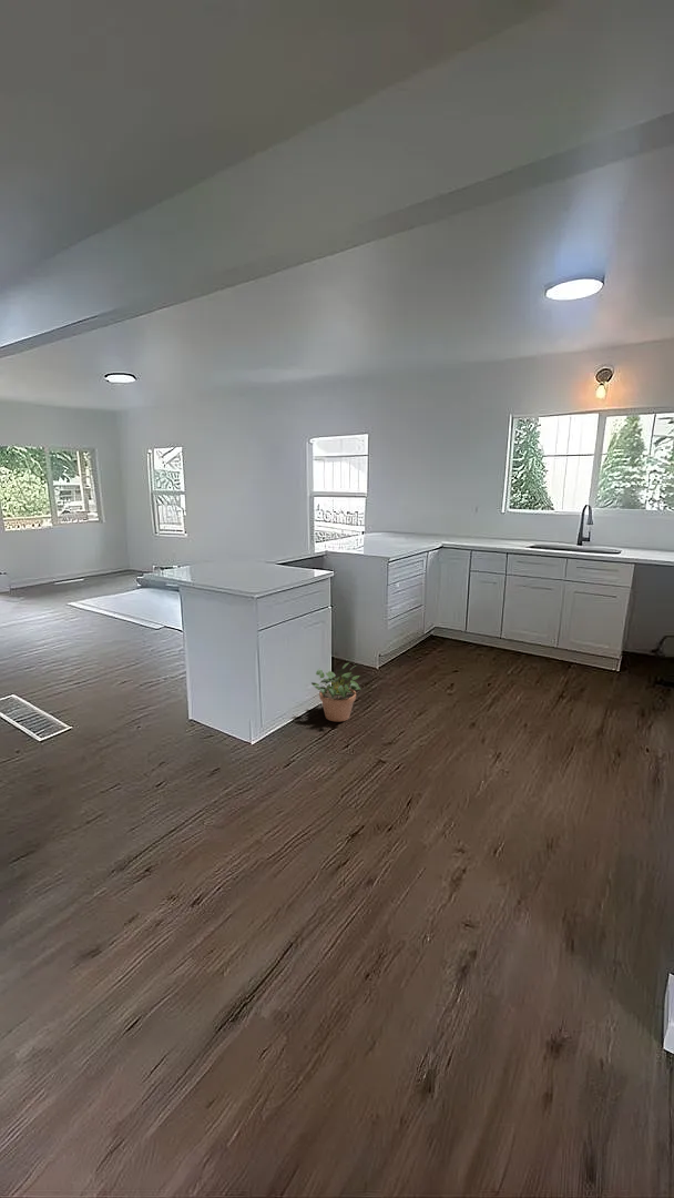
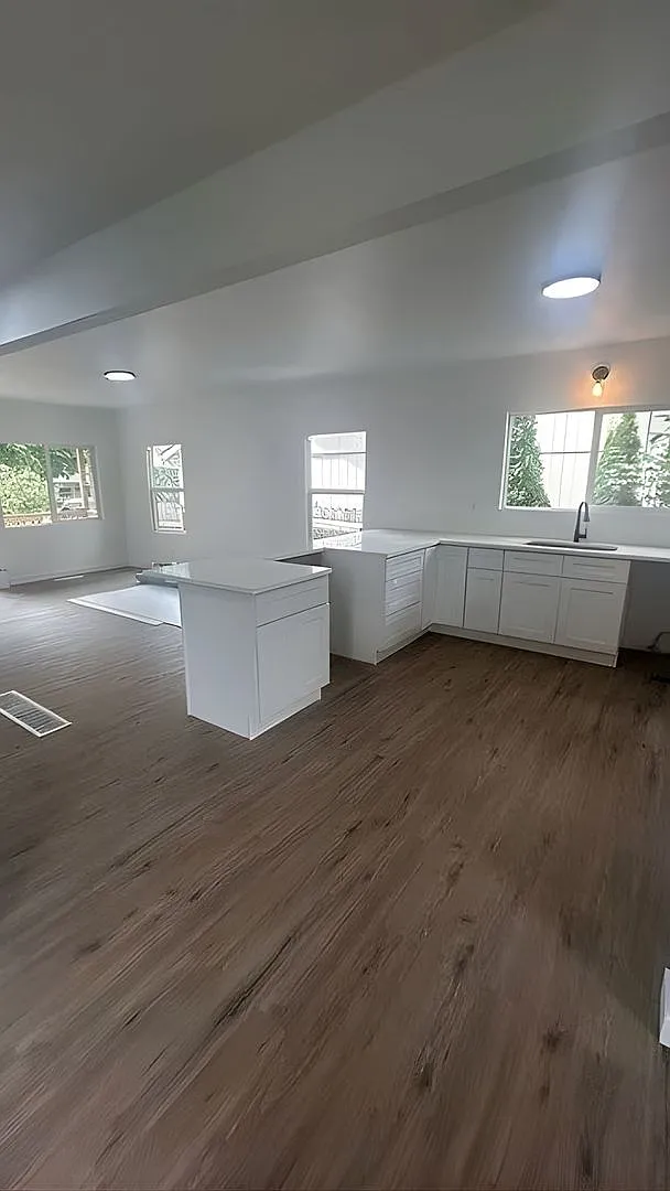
- potted plant (338, 691)
